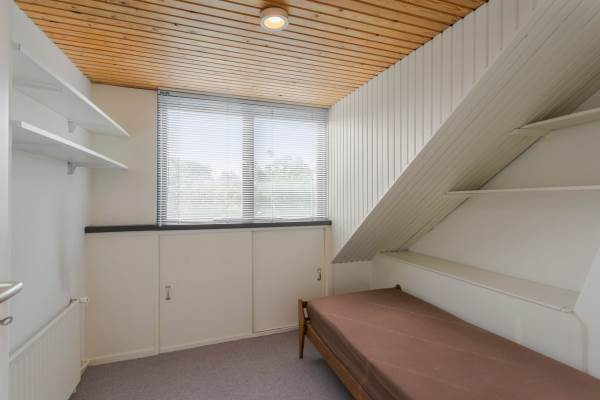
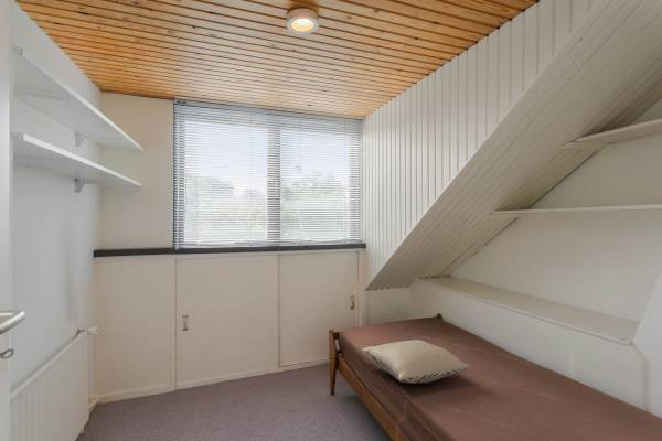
+ pillow (412, 358)
